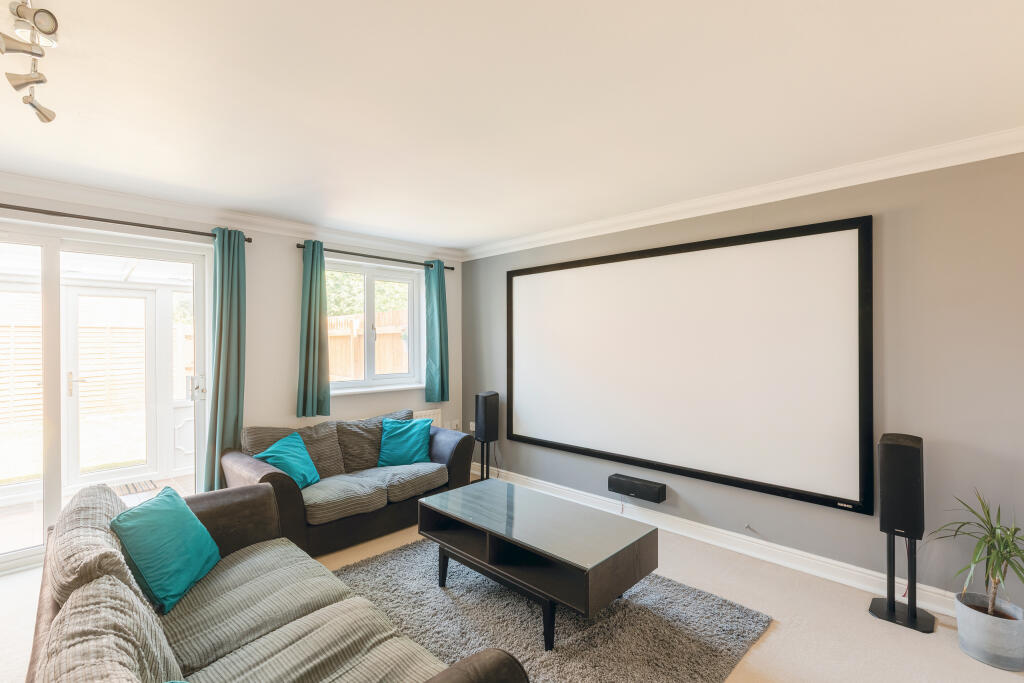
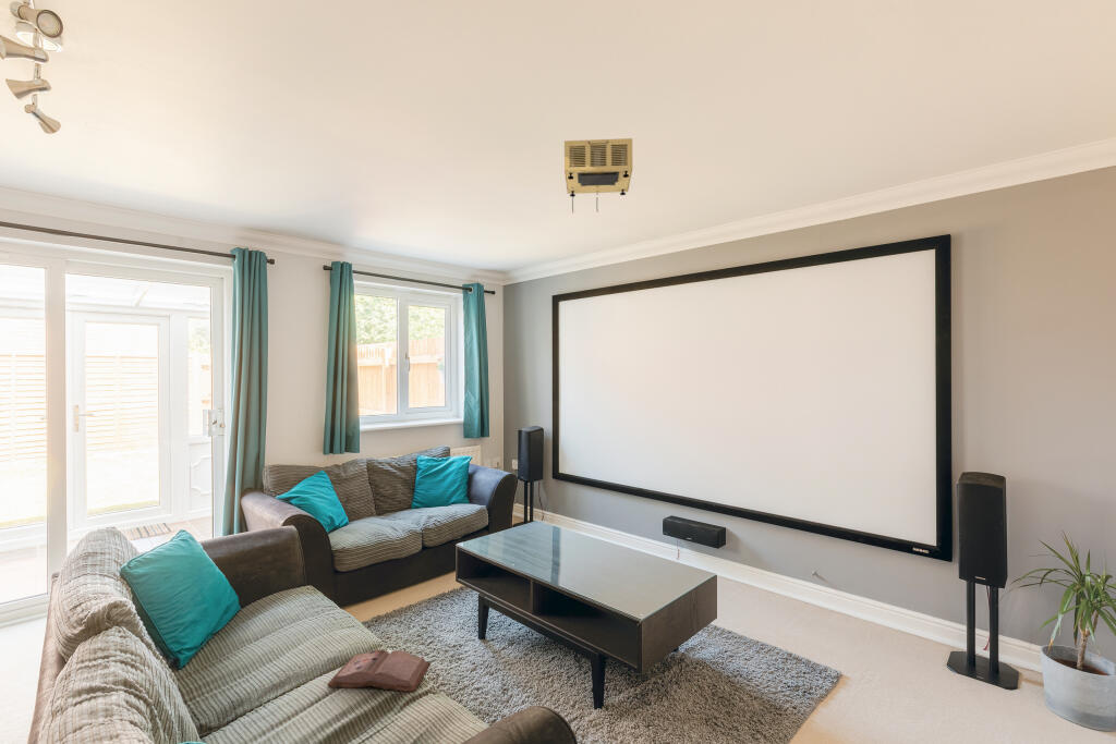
+ hardback book (380, 668)
+ projector (597, 172)
